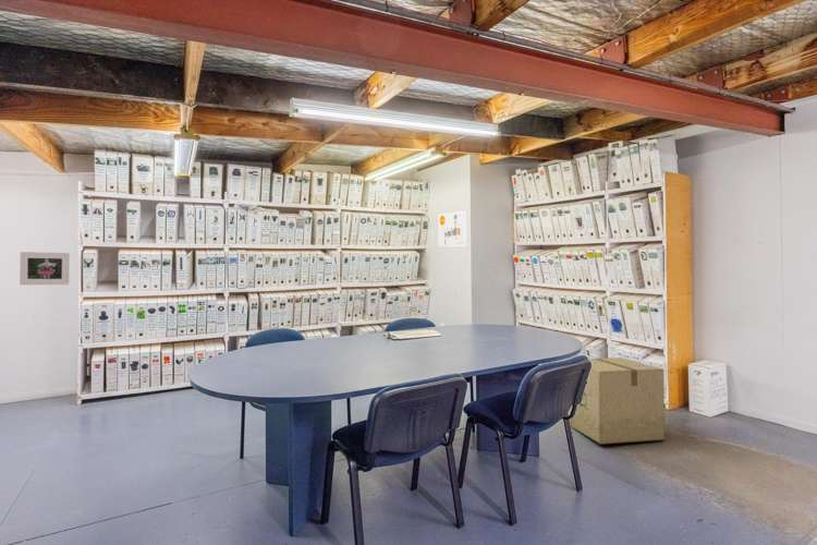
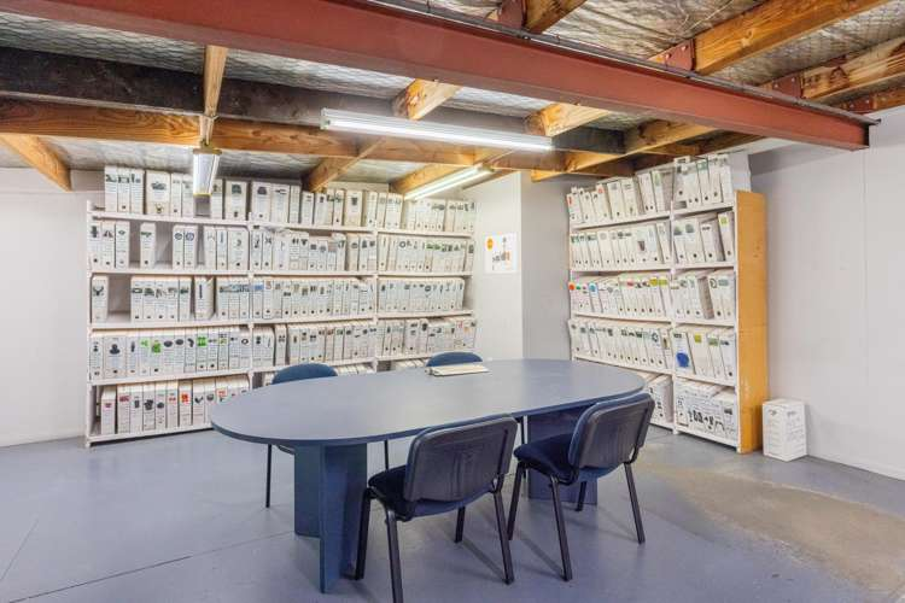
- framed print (45, 268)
- cardboard box (611, 397)
